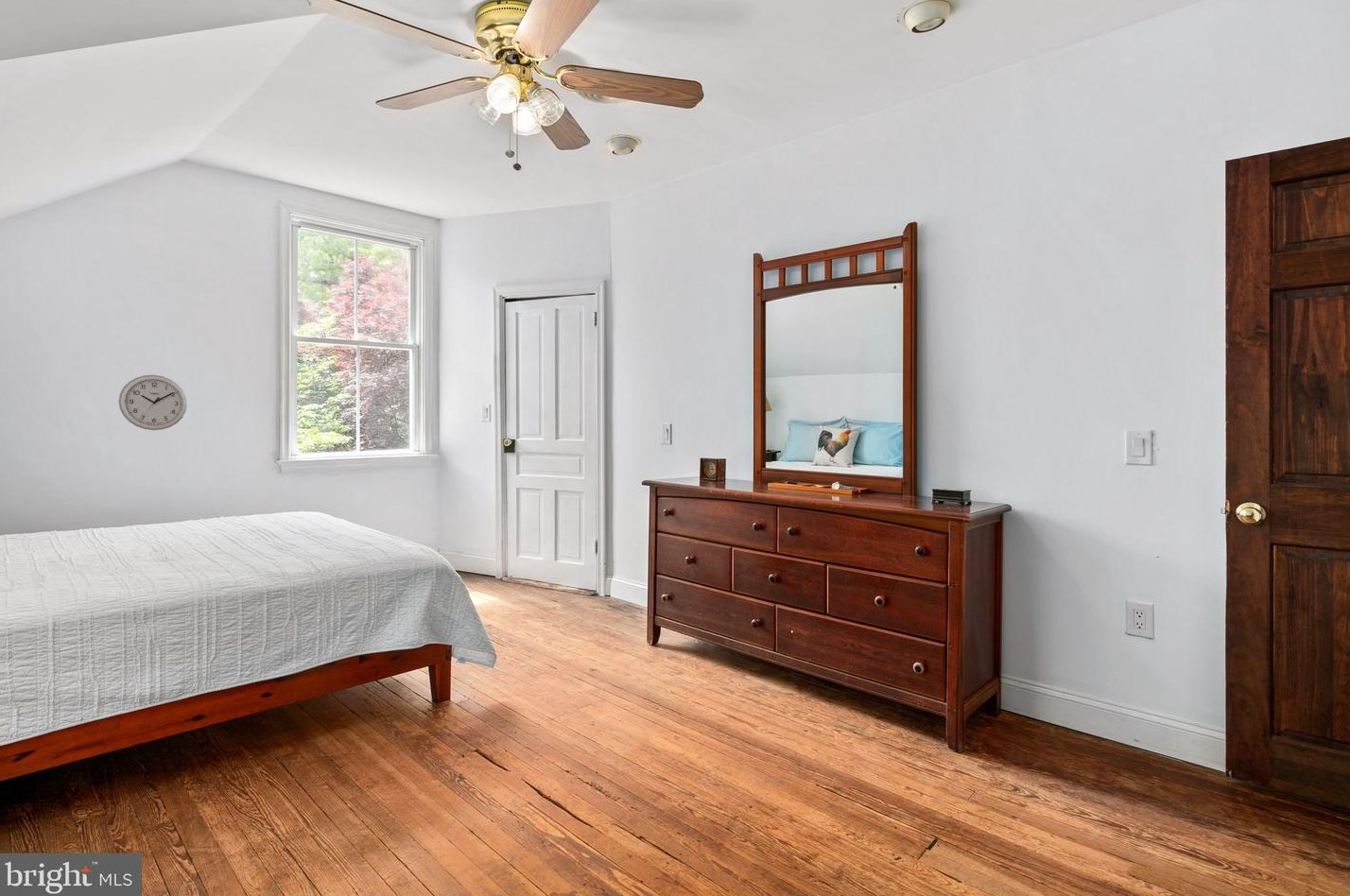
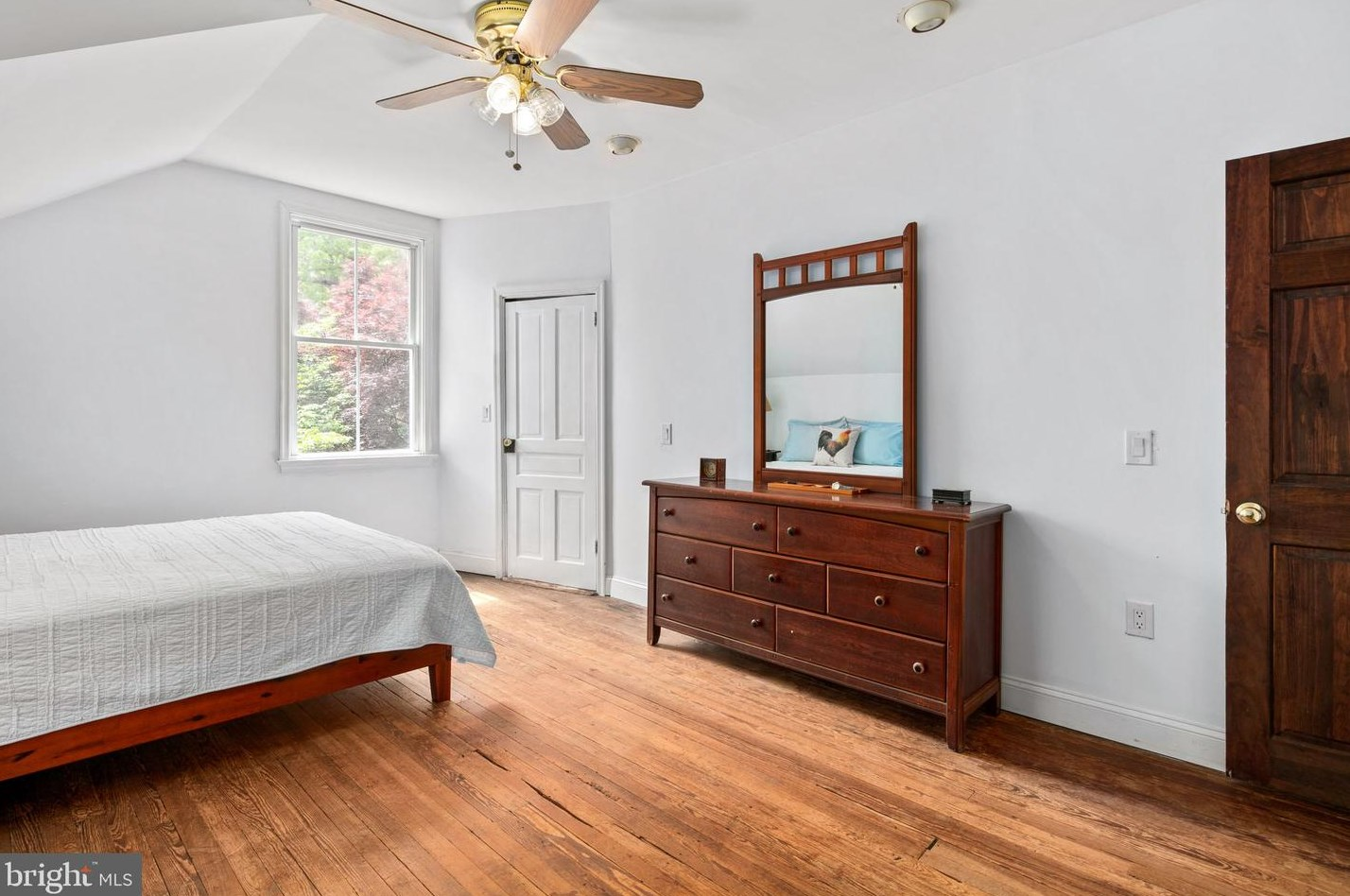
- wall clock (153, 402)
